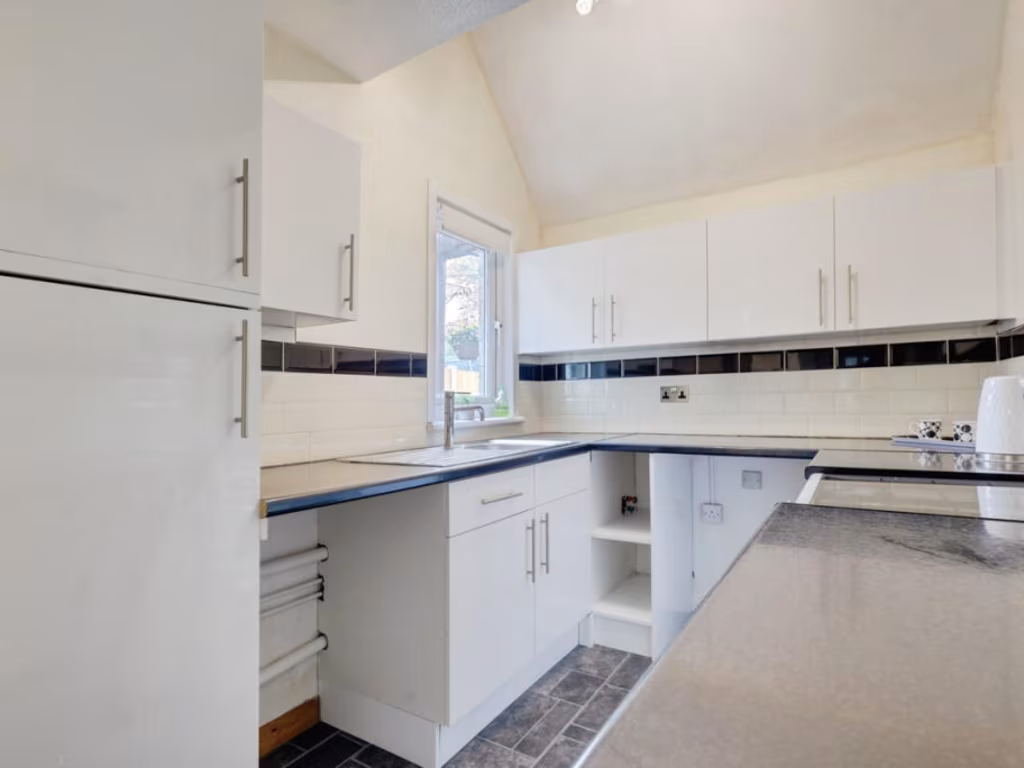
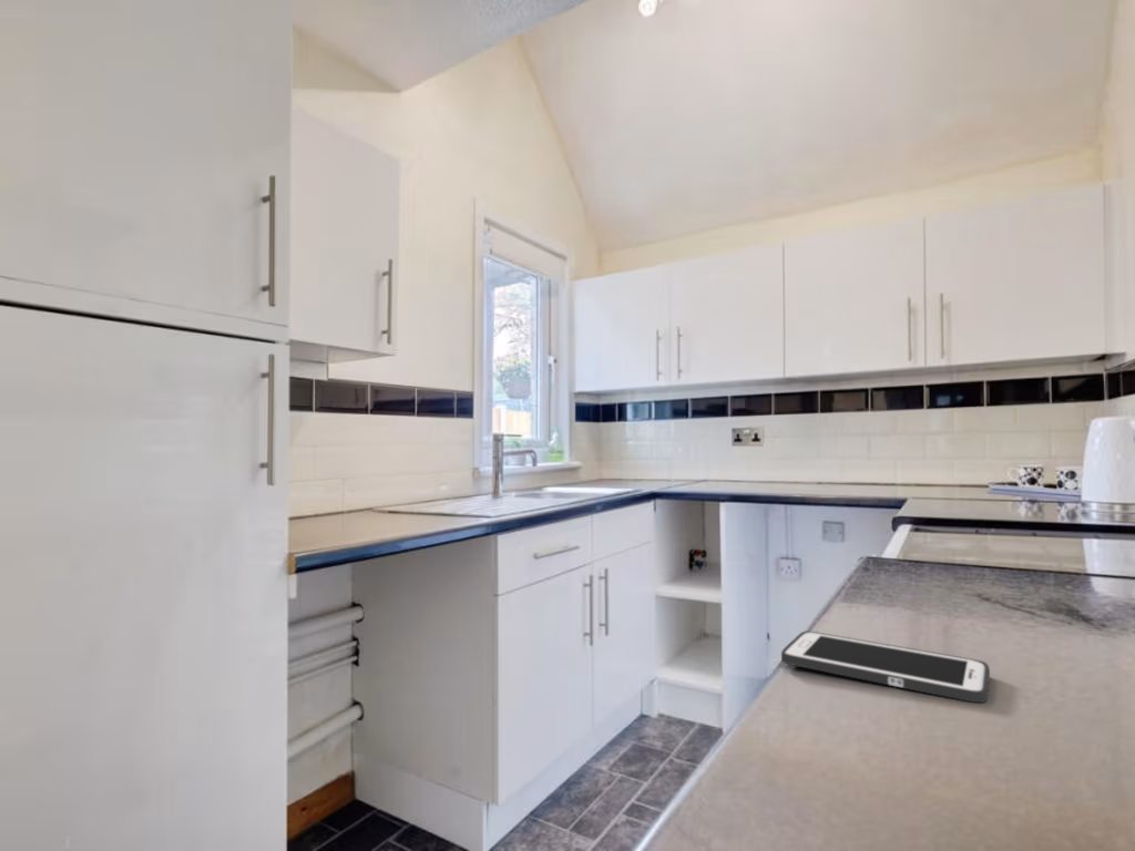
+ cell phone (881, 663)
